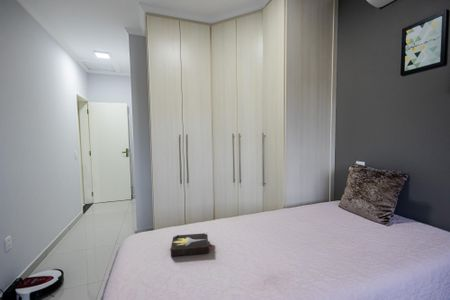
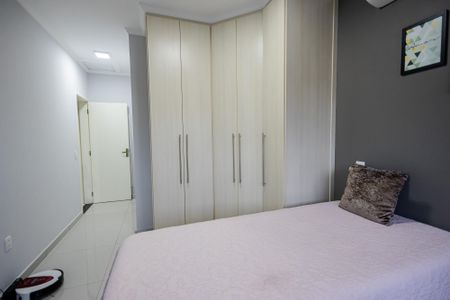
- hardback book (190, 243)
